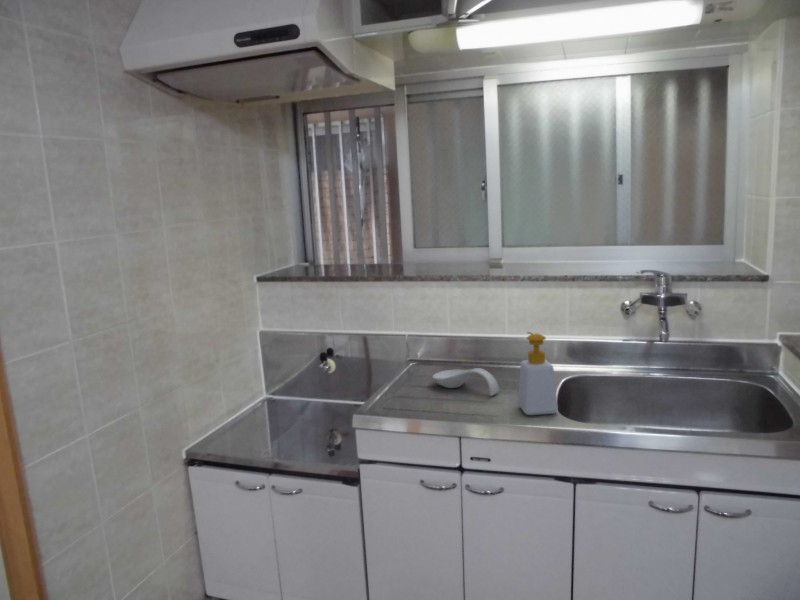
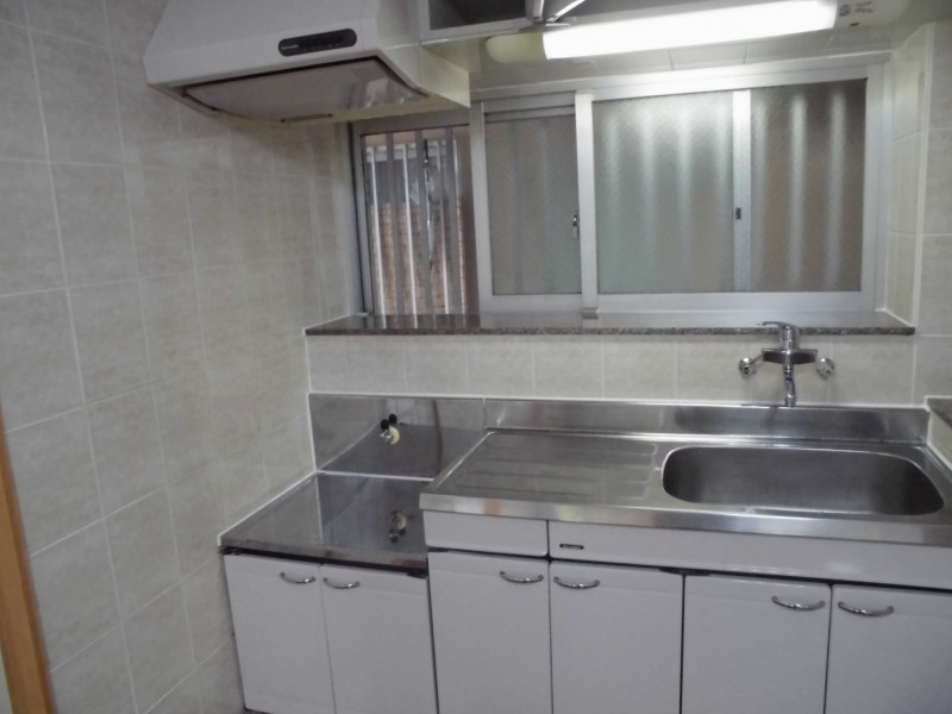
- soap bottle (534, 370)
- spoon rest (465, 377)
